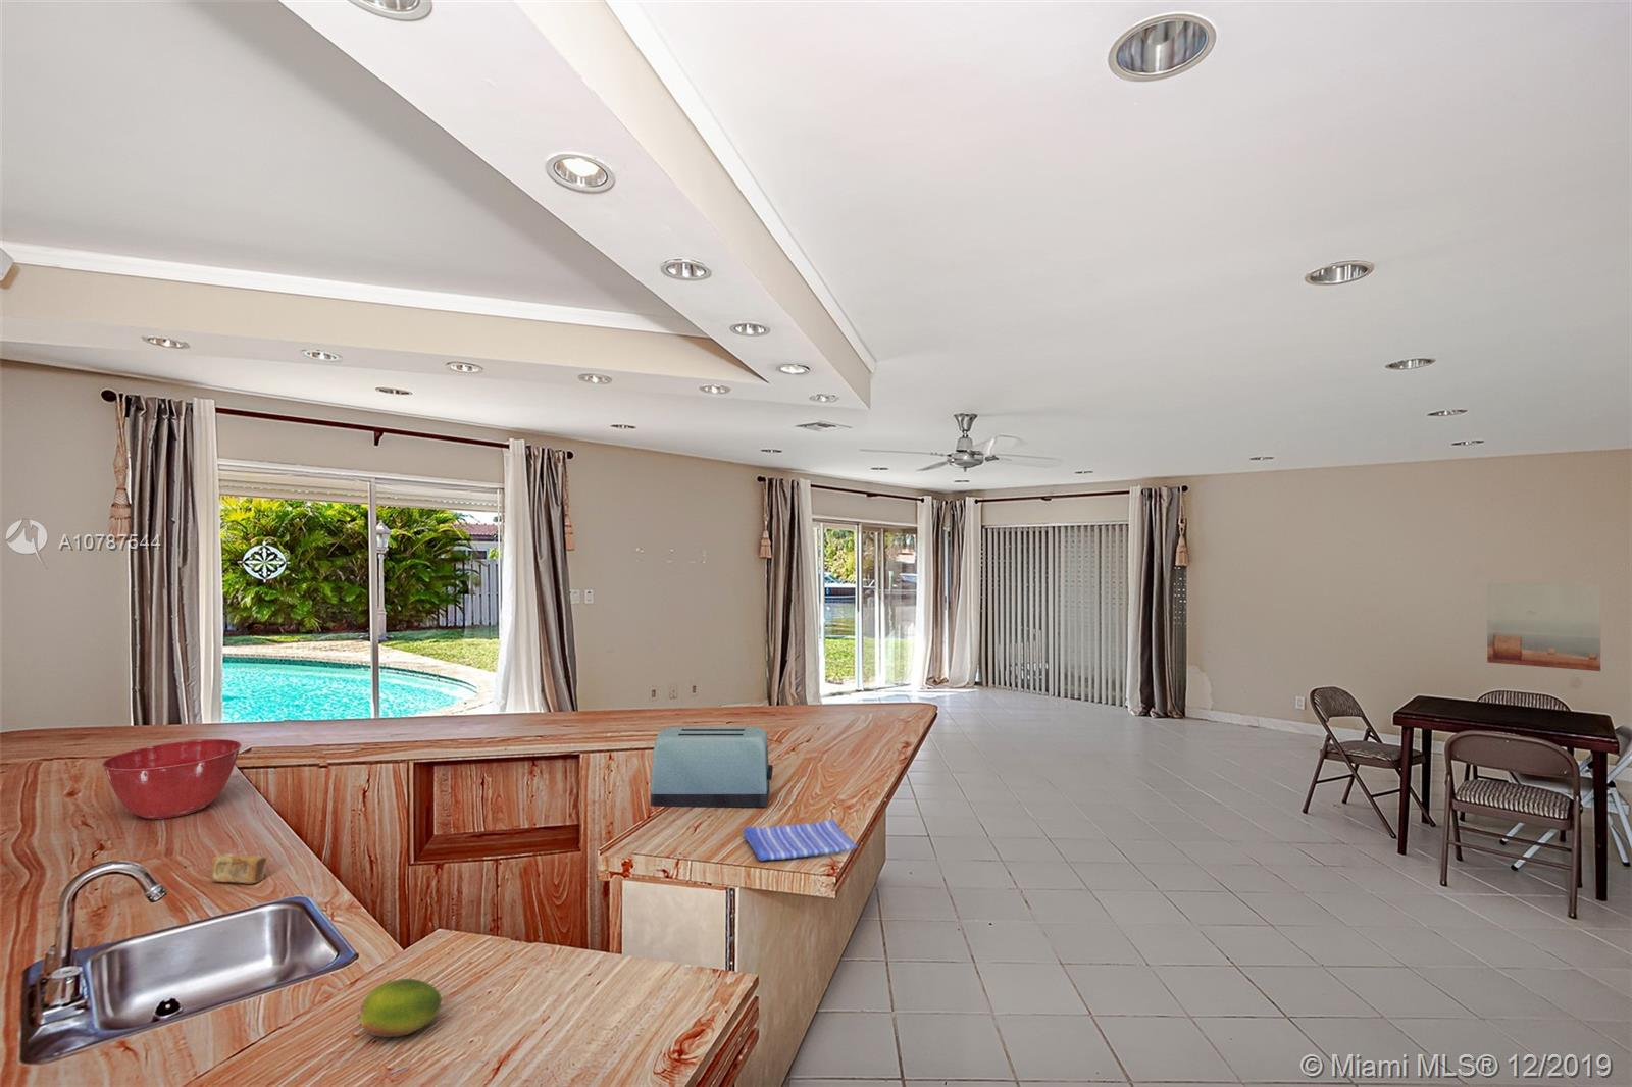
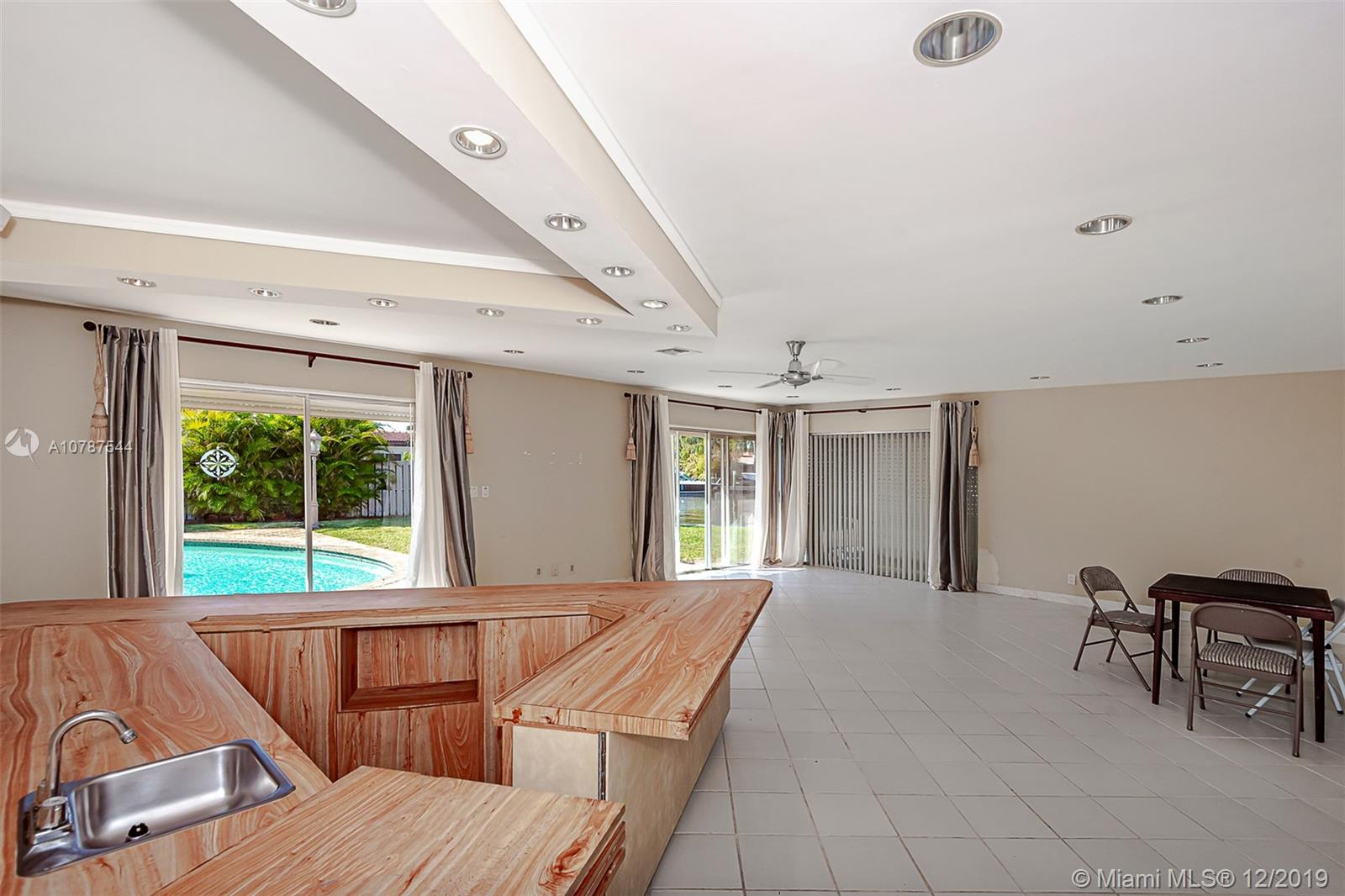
- mixing bowl (174, 781)
- toaster (713, 764)
- soap bar (238, 867)
- fruit (400, 1007)
- dish towel (797, 838)
- wall art (1541, 625)
